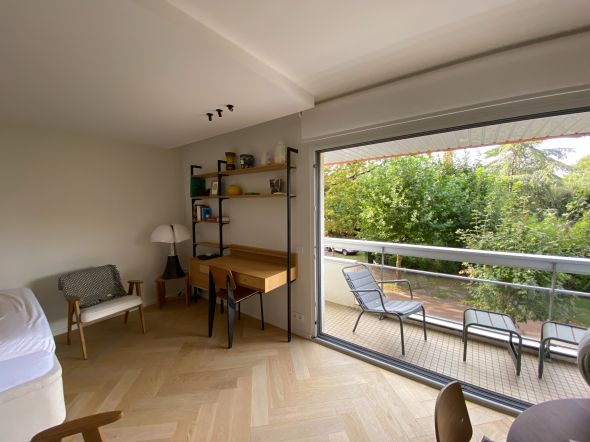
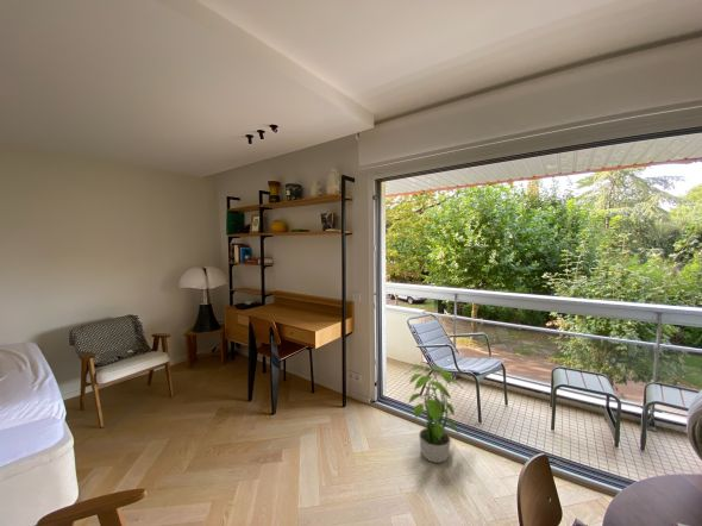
+ potted plant (427, 409)
